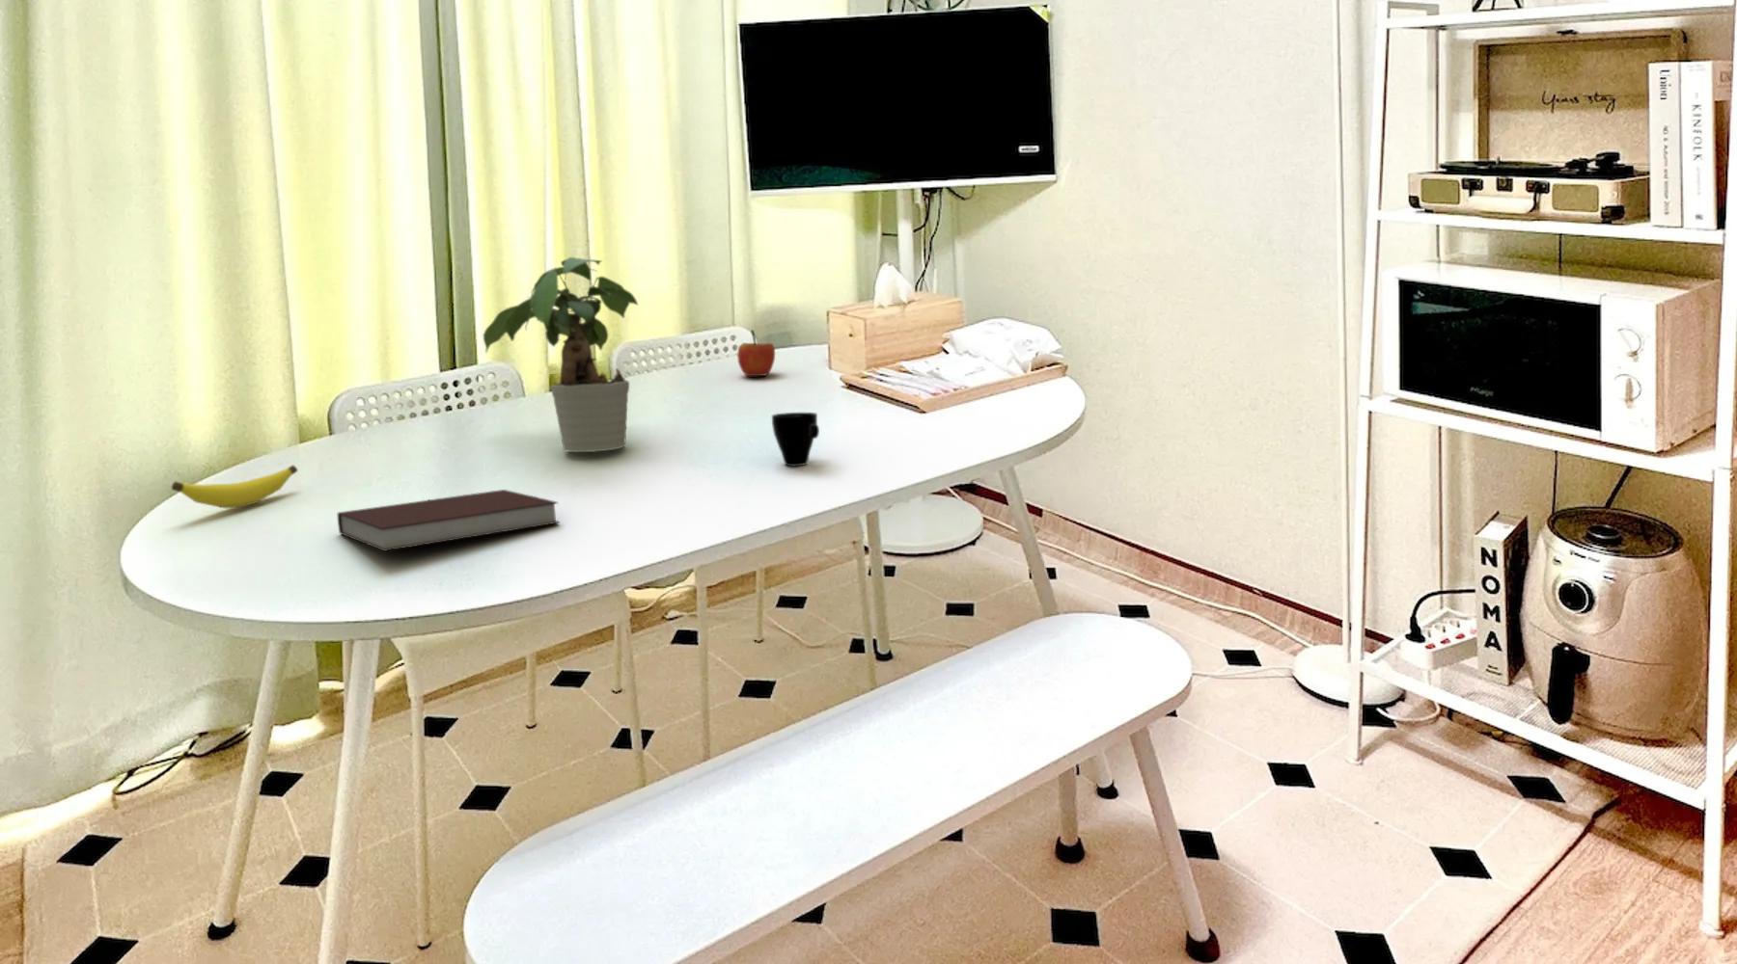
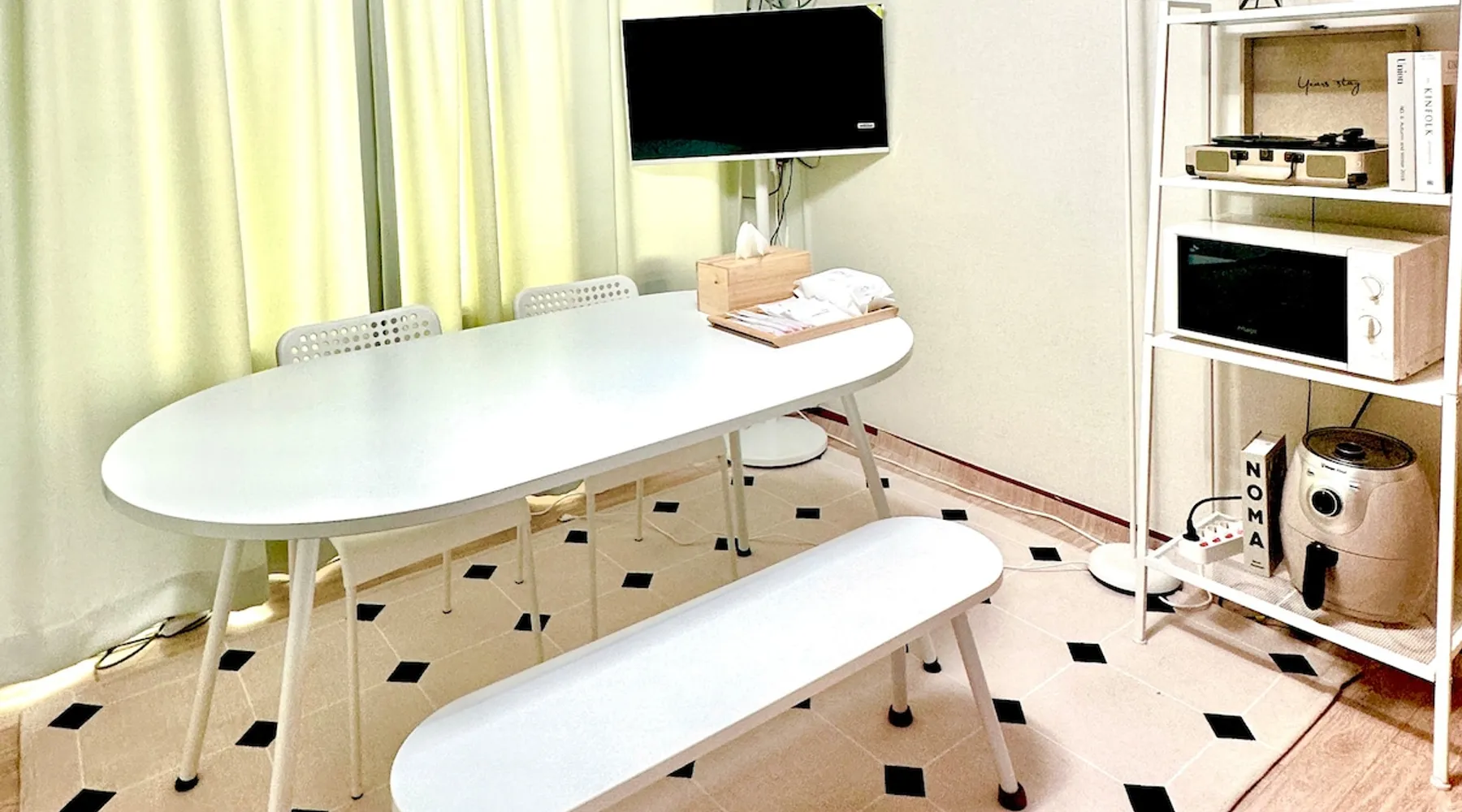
- cup (800, 439)
- notebook (449, 518)
- apple (756, 353)
- banana (239, 489)
- potted plant (571, 353)
